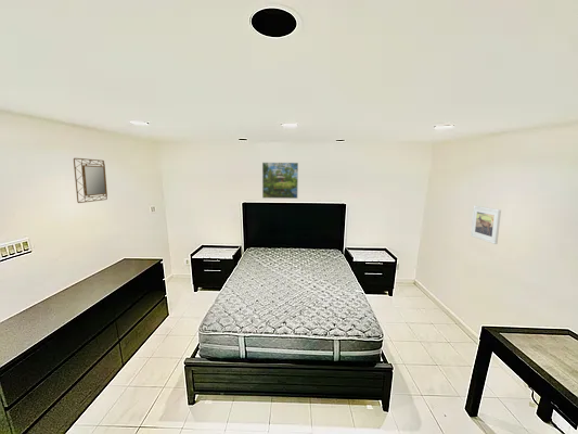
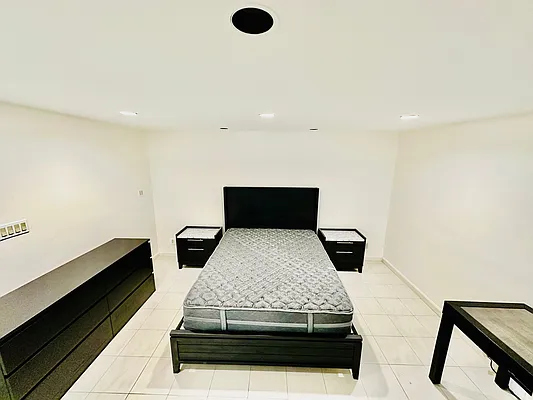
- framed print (484, 224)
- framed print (280, 180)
- home mirror (93, 180)
